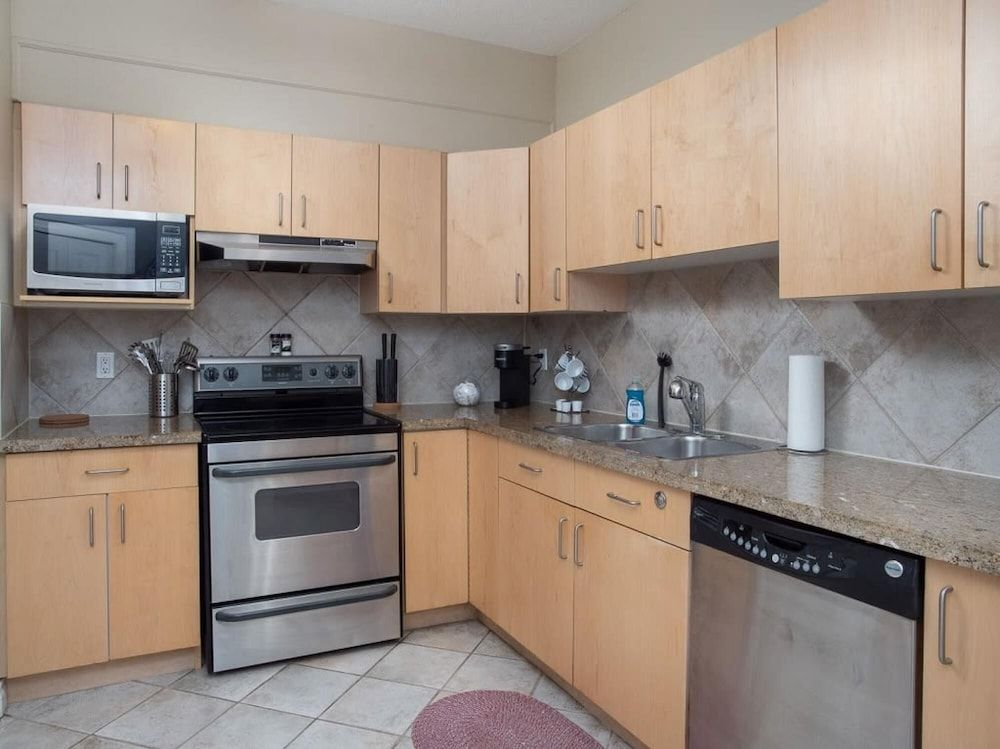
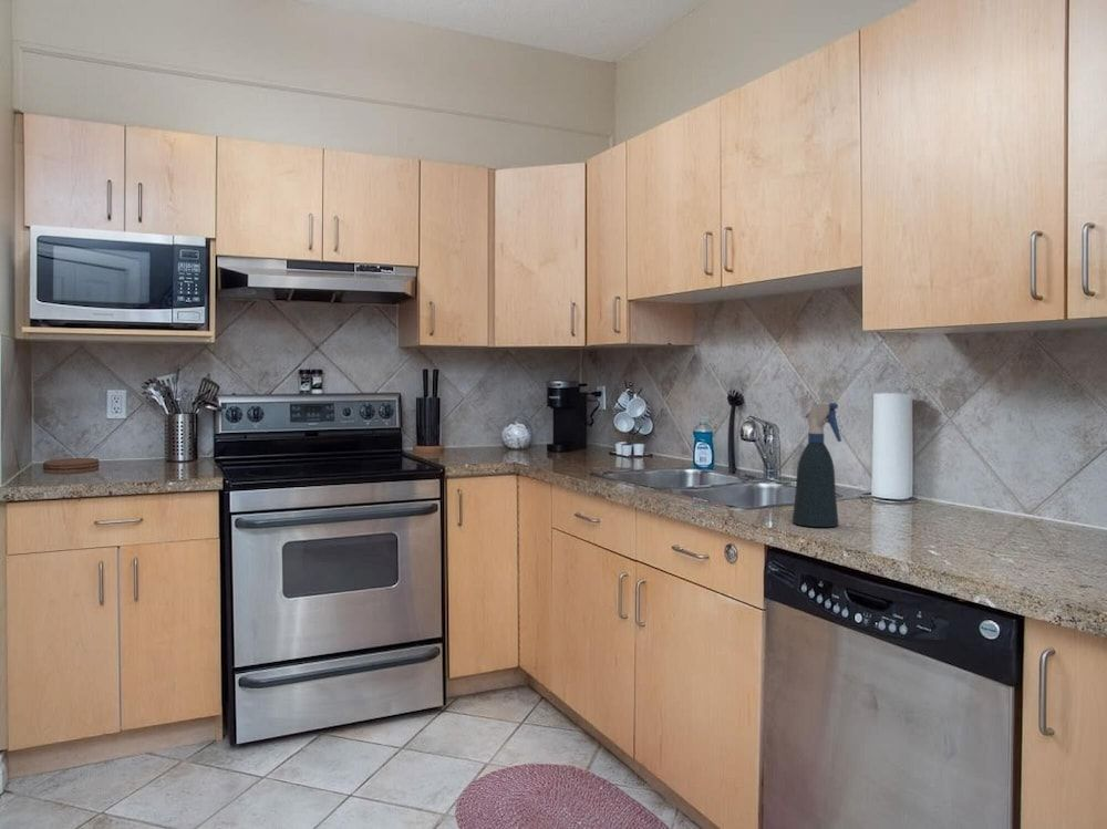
+ spray bottle (819, 463)
